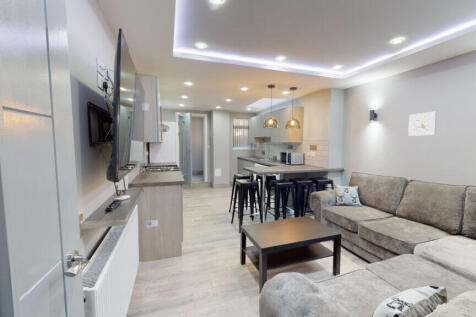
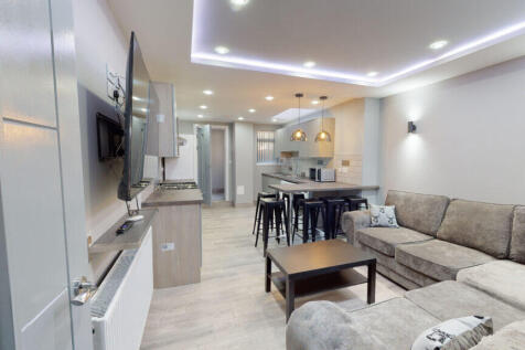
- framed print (421, 124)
